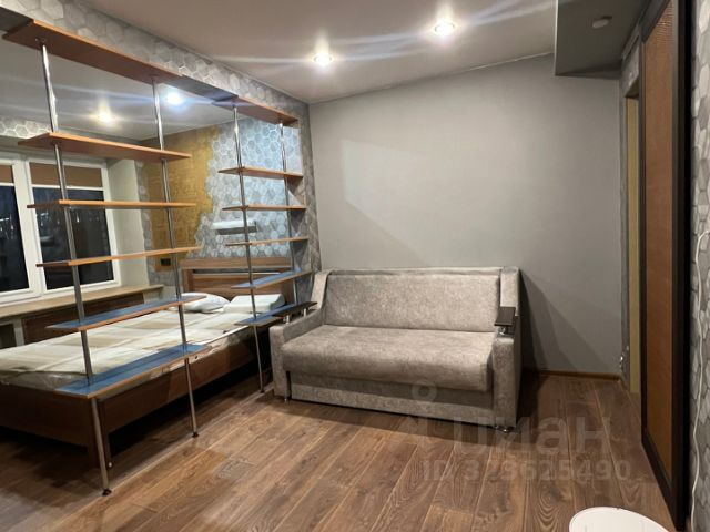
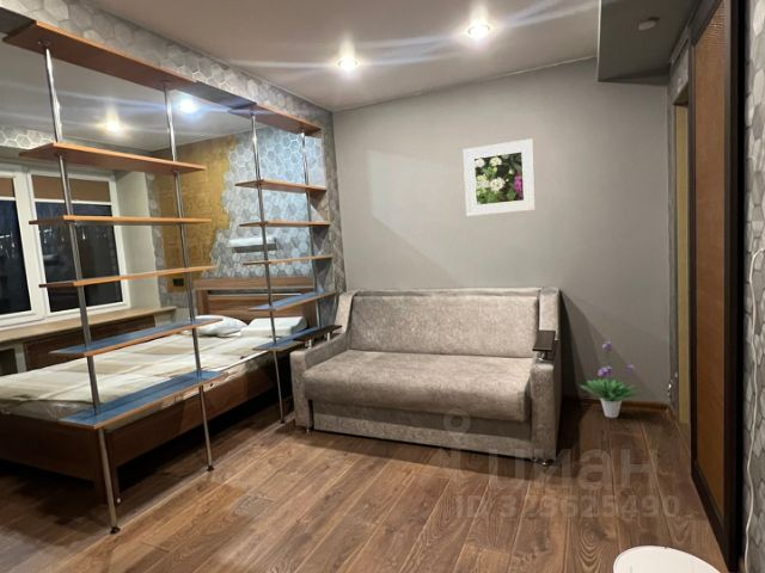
+ potted plant (608, 380)
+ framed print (498, 179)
